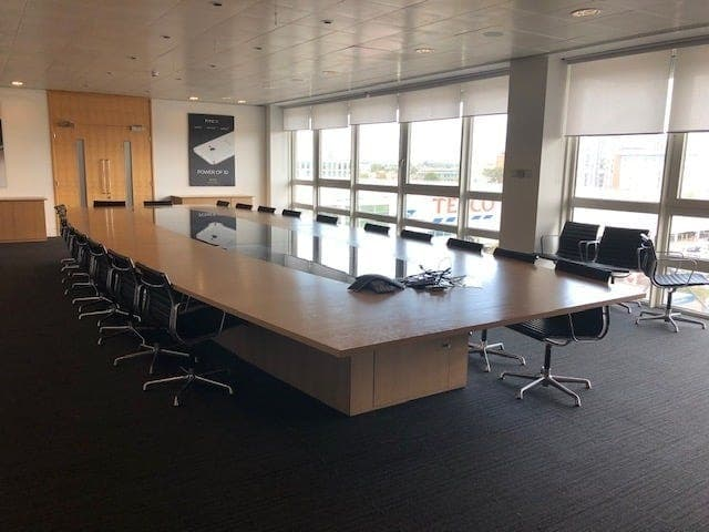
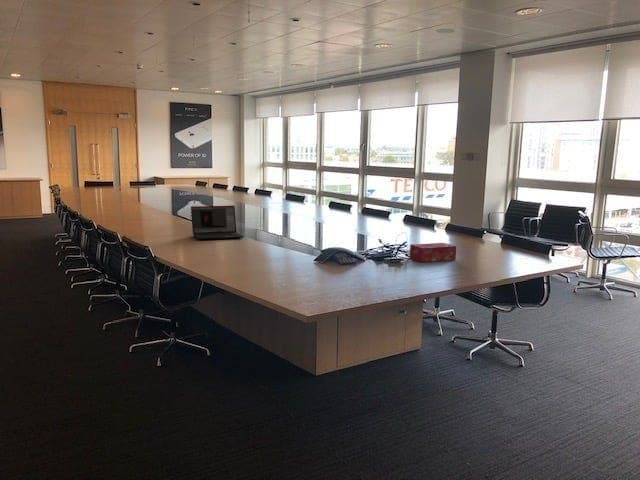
+ laptop (217, 222)
+ tissue box (432, 252)
